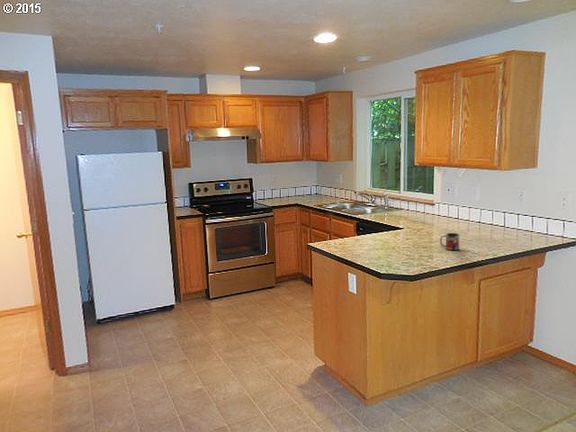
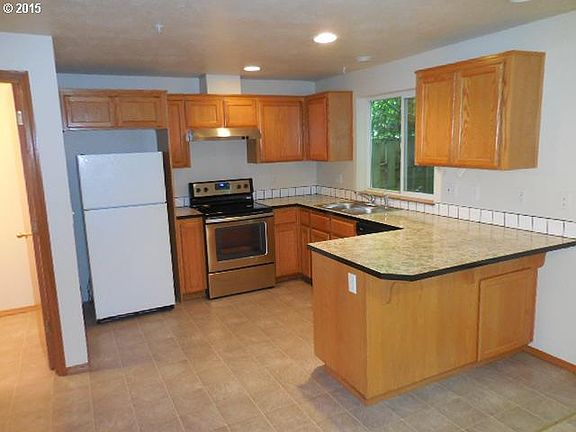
- mug (449, 241)
